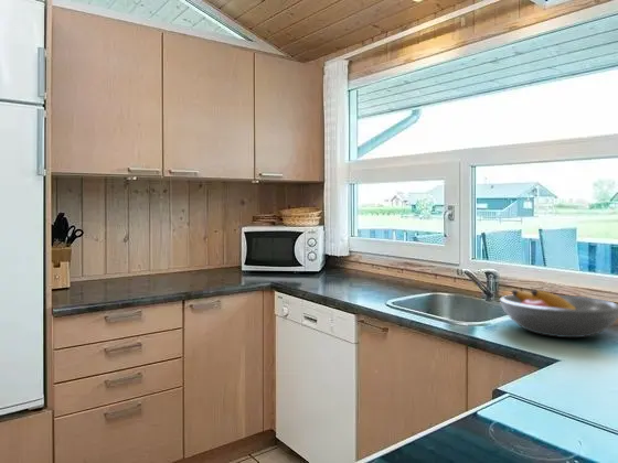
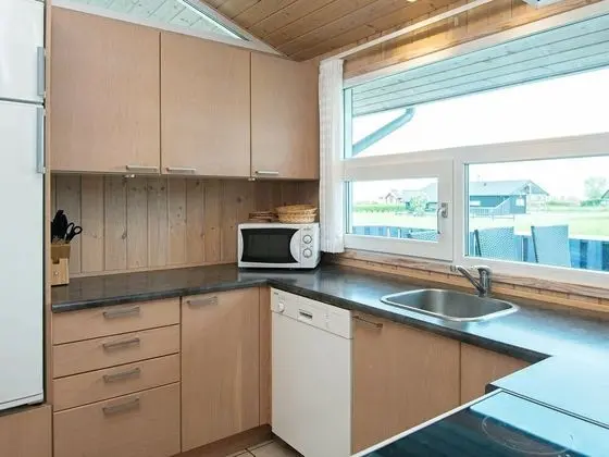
- fruit bowl (557, 313)
